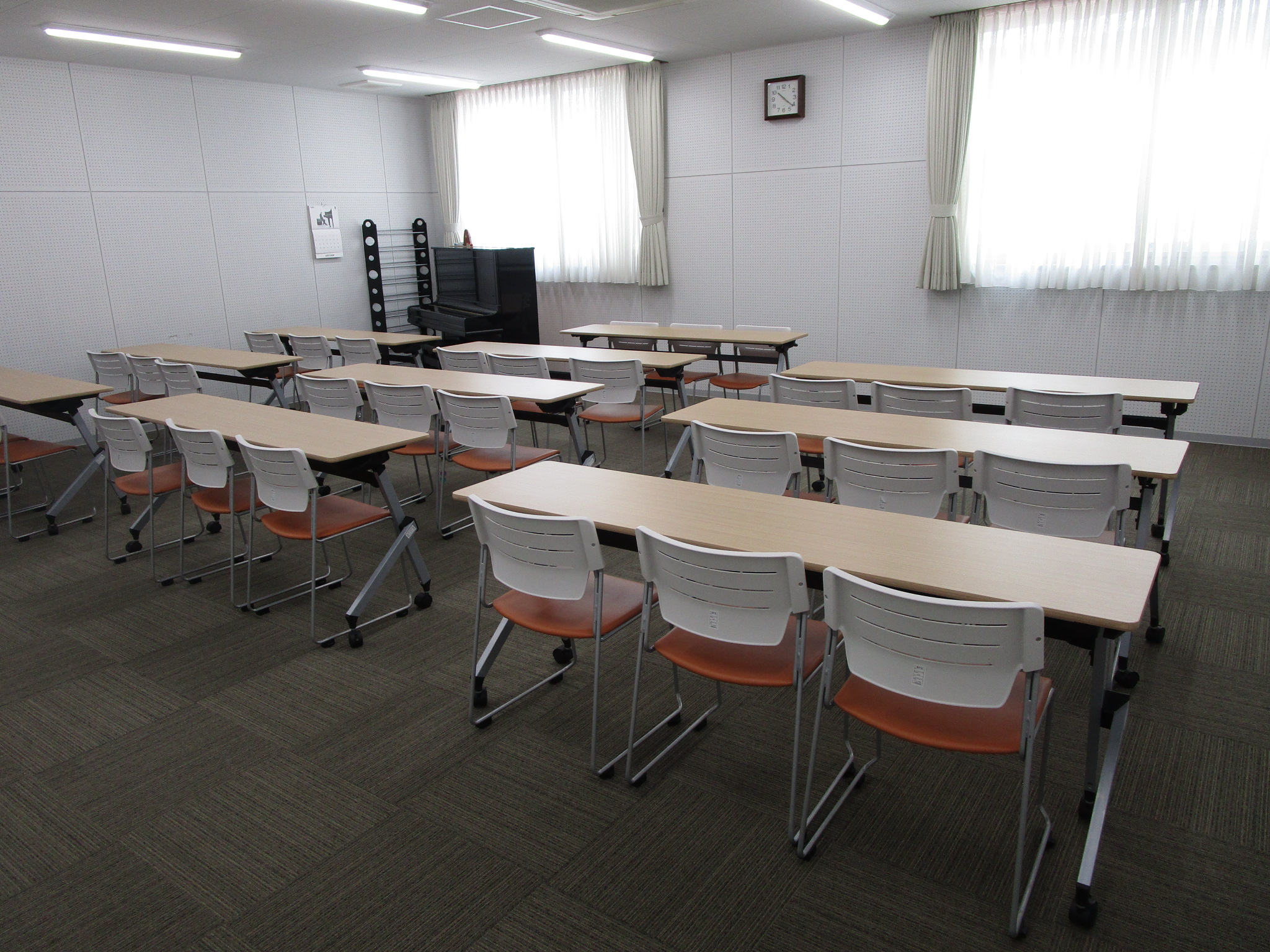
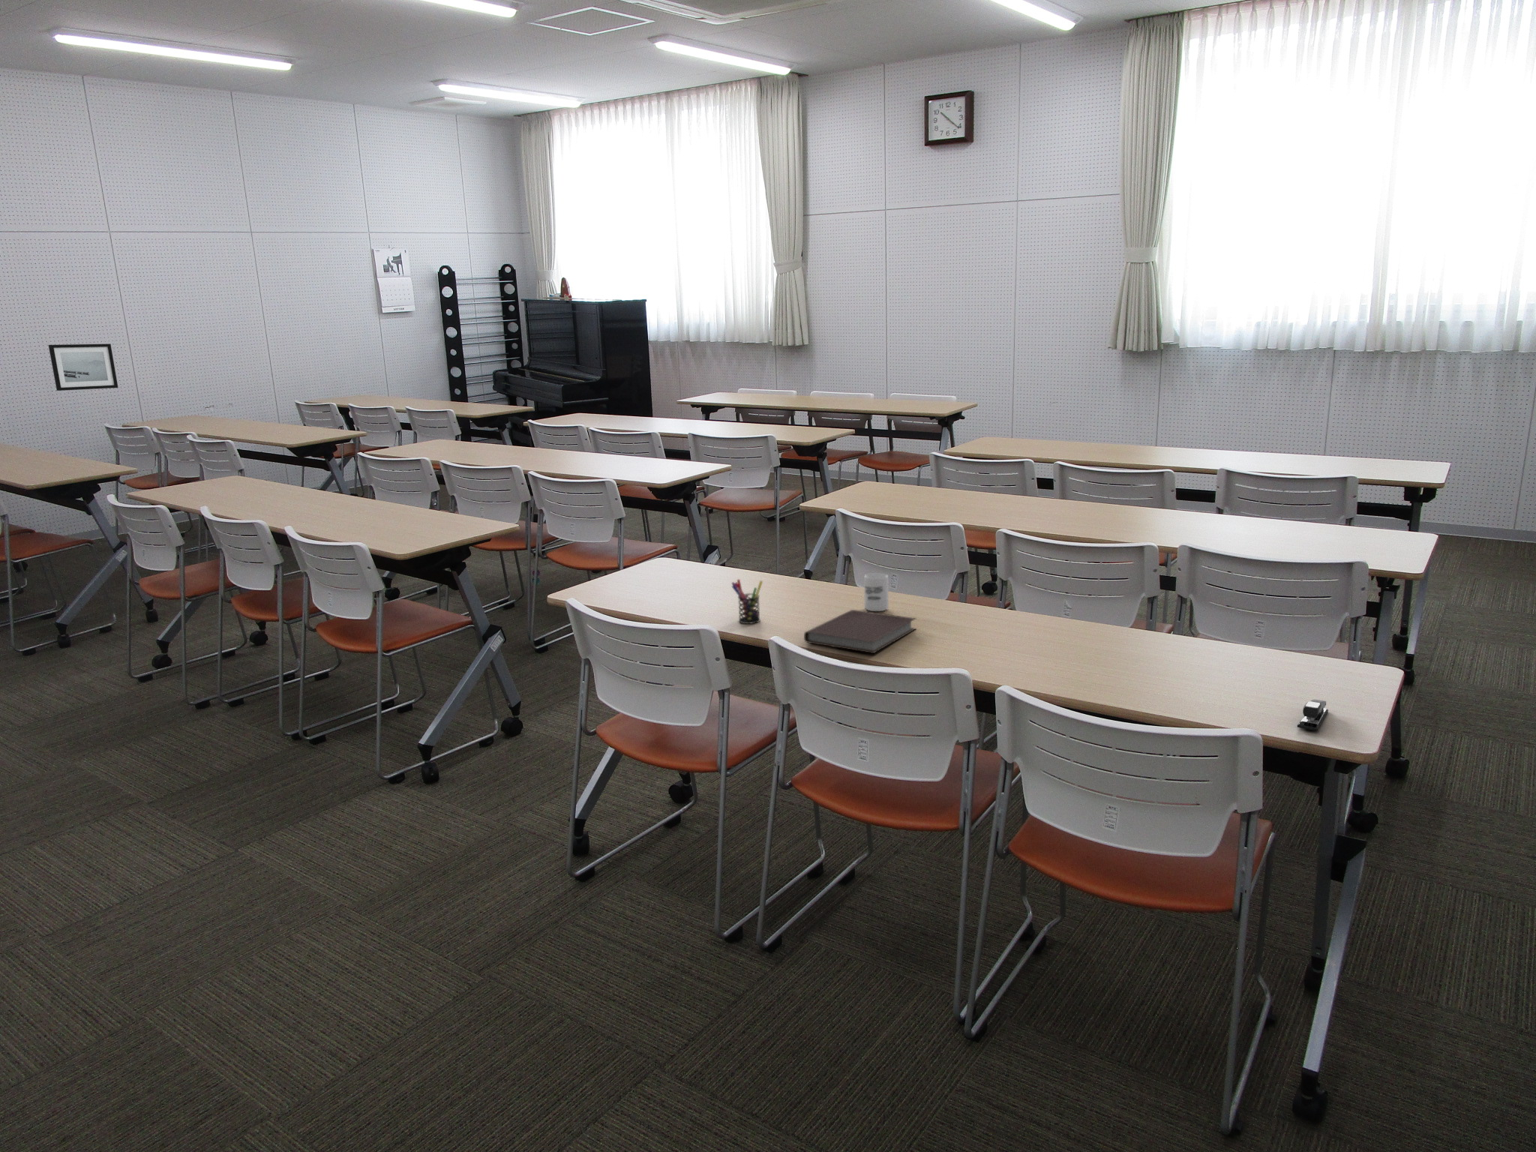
+ pen holder (749, 600)
+ notebook (861, 630)
+ cup (876, 592)
+ wall art (83, 367)
+ stapler (1313, 710)
